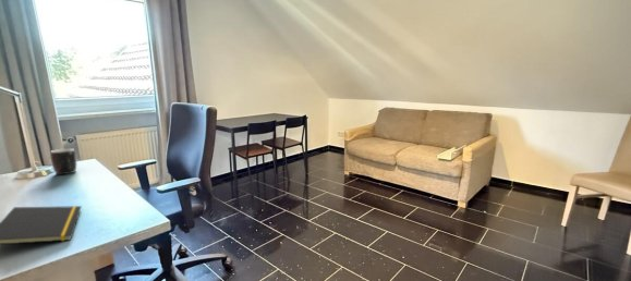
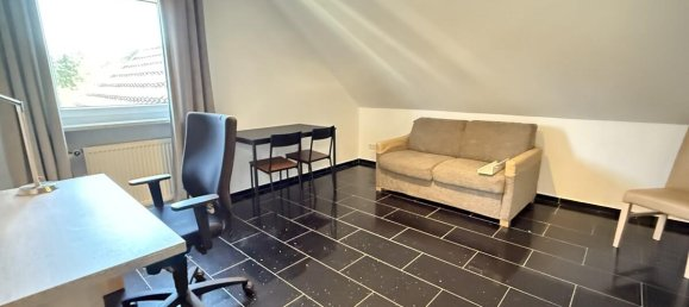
- mug (64, 161)
- notepad (40, 222)
